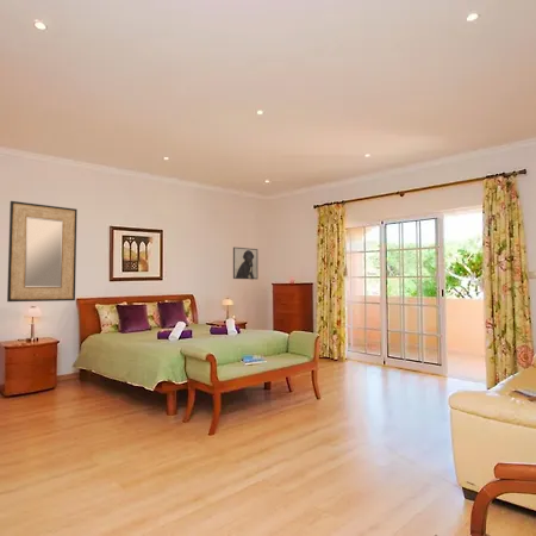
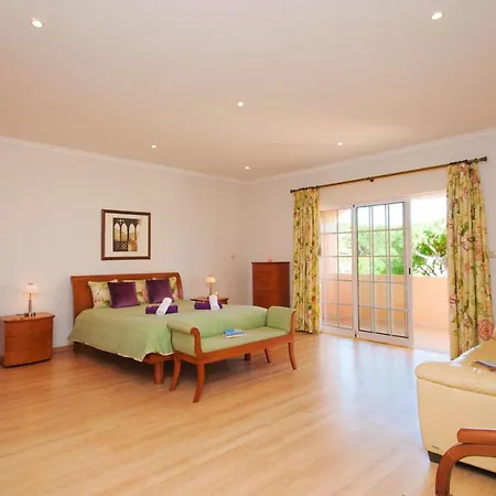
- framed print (245, 263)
- home mirror (43, 253)
